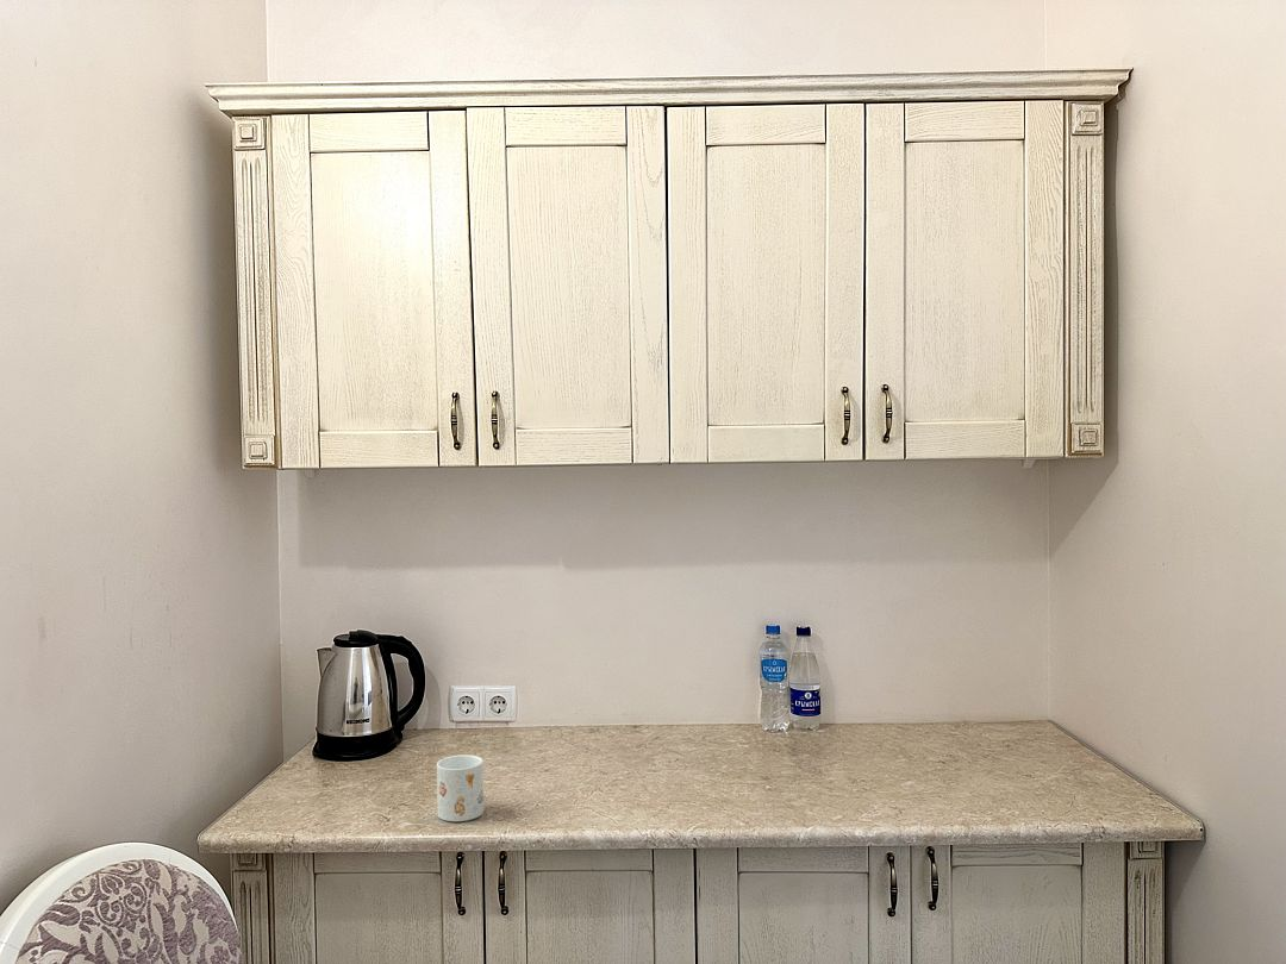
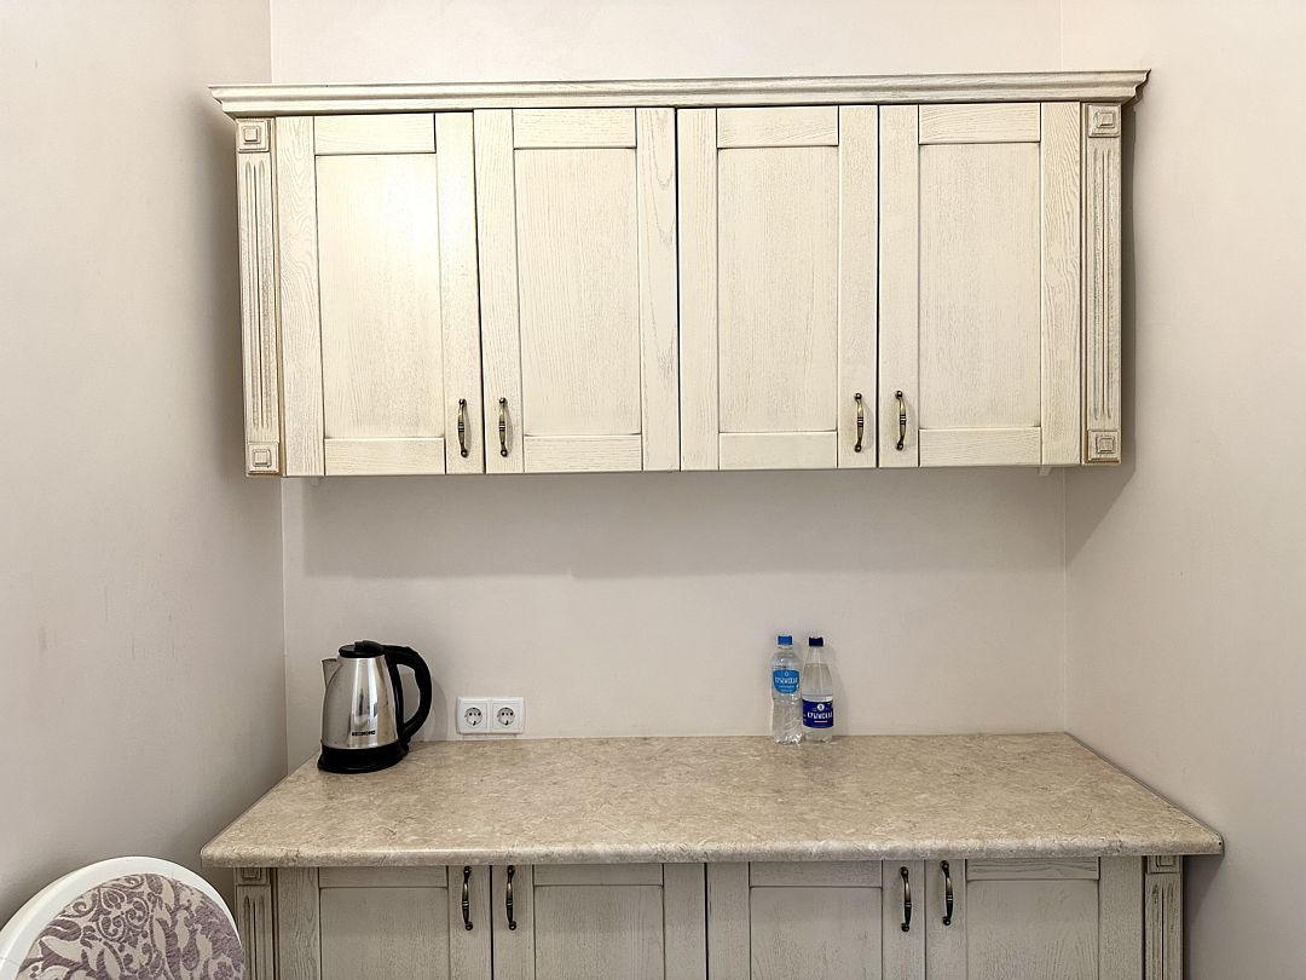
- mug (461, 783)
